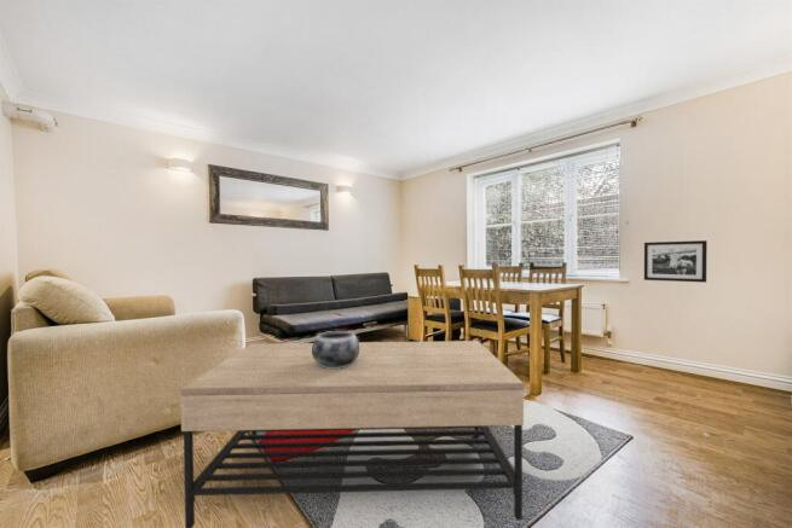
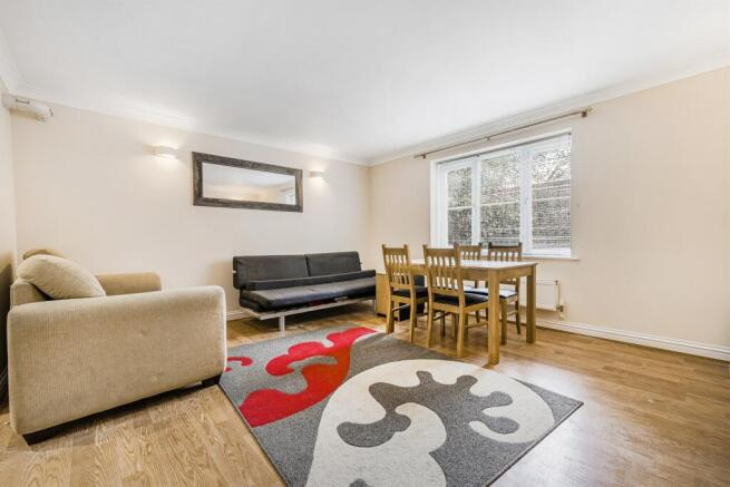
- decorative bowl (335, 348)
- coffee table (362, 416)
- picture frame (674, 261)
